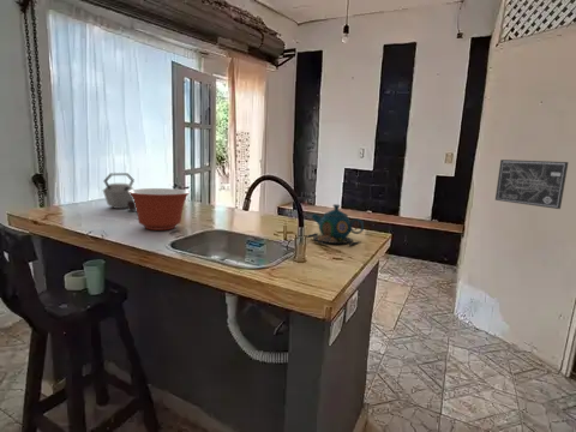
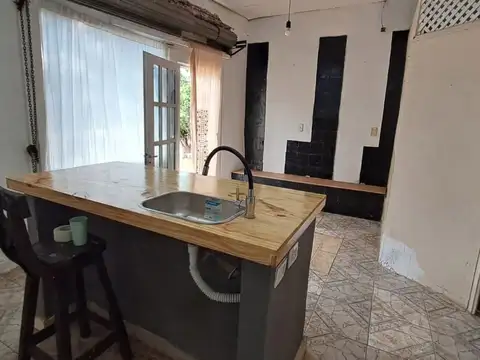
- mixing bowl (160, 209)
- kettle (127, 191)
- teapot (335, 222)
- wall art (528, 182)
